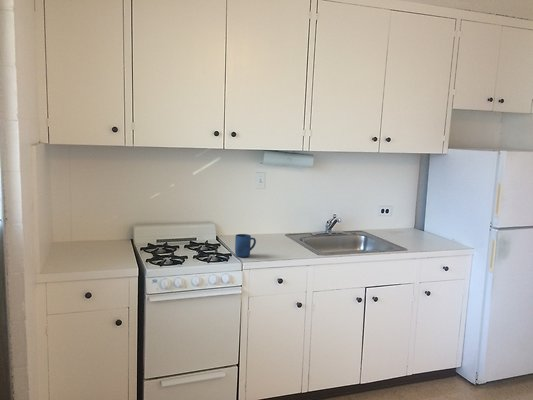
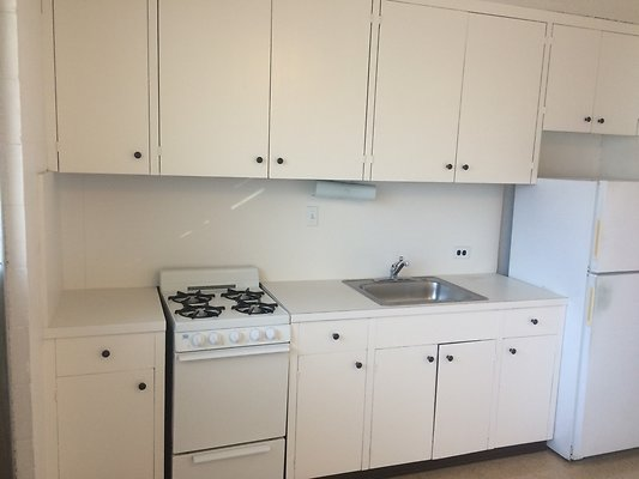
- mug (245, 245)
